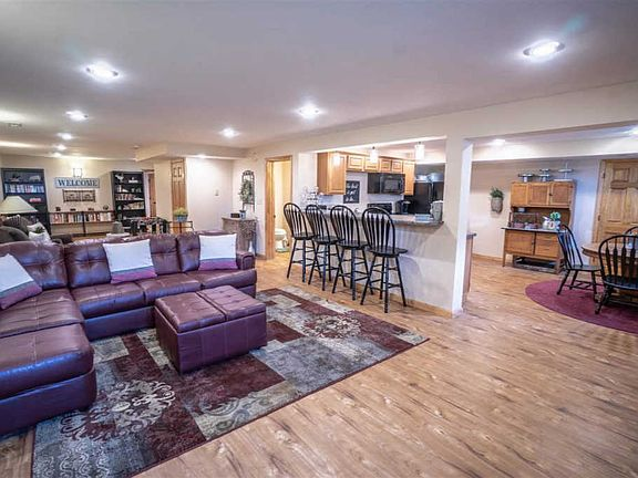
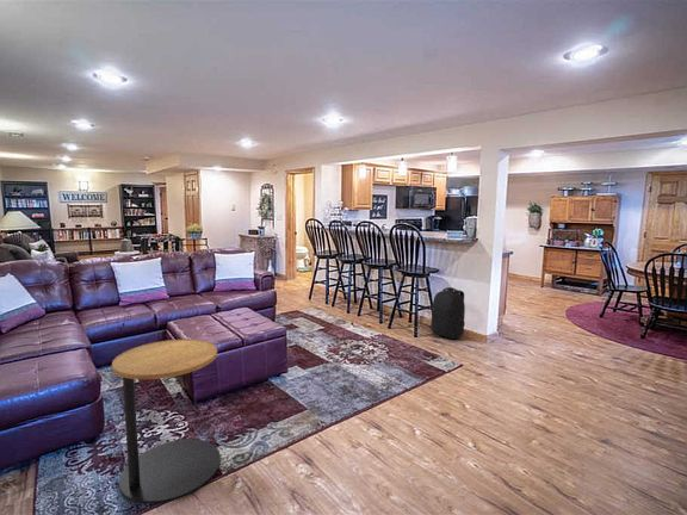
+ backpack (450, 311)
+ side table (177, 440)
